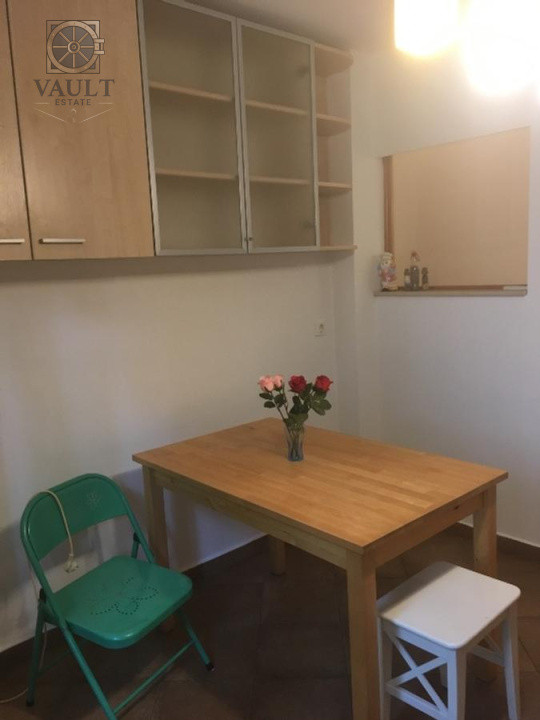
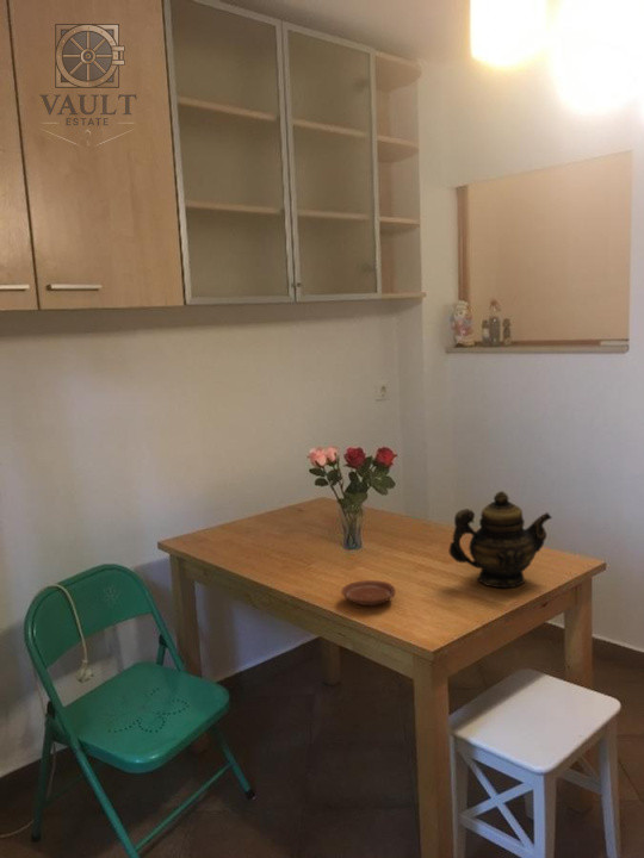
+ plate (369, 595)
+ teapot (500, 535)
